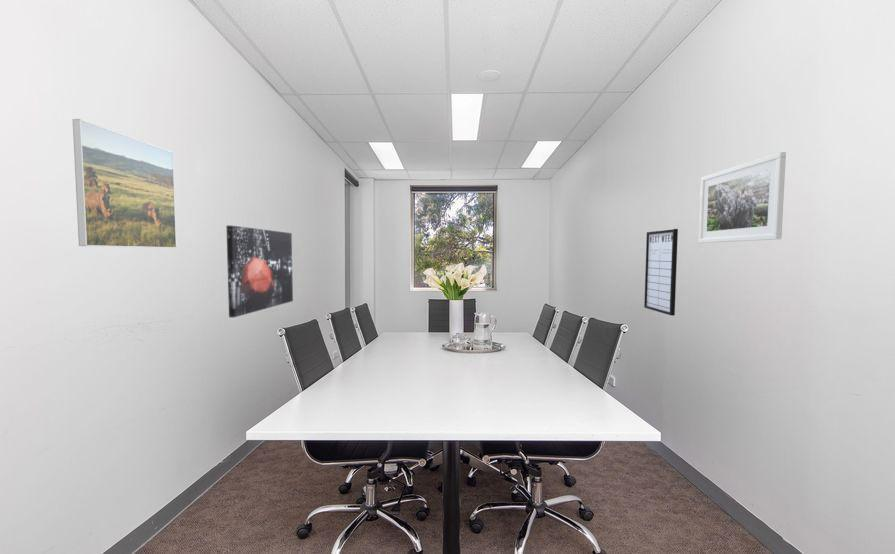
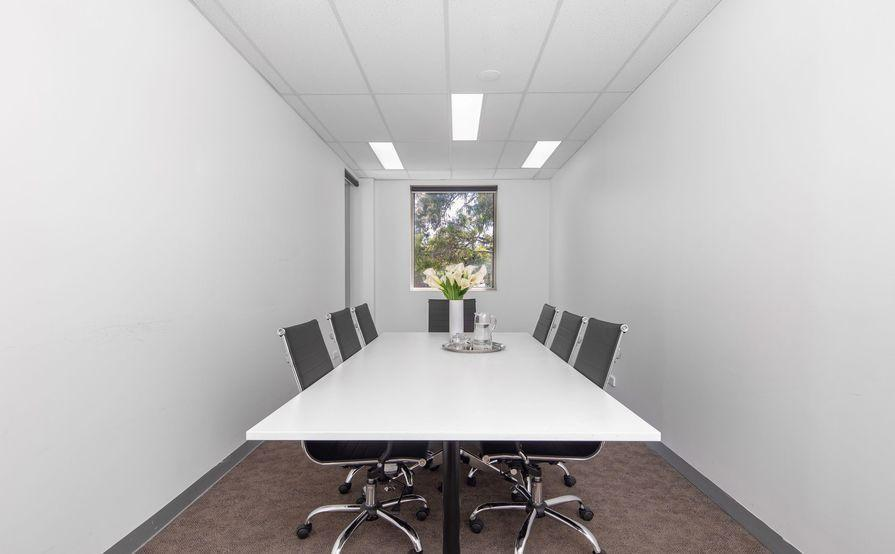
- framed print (735, 204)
- writing board (659, 271)
- wall art (264, 269)
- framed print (132, 193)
